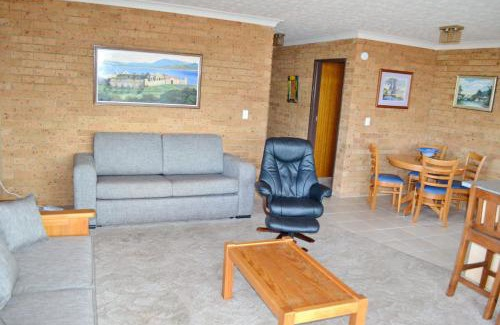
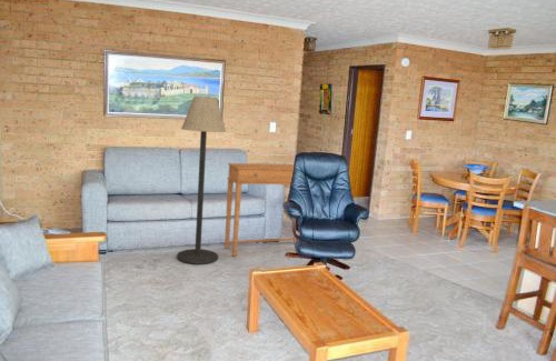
+ side table (269, 183)
+ floor lamp (201, 179)
